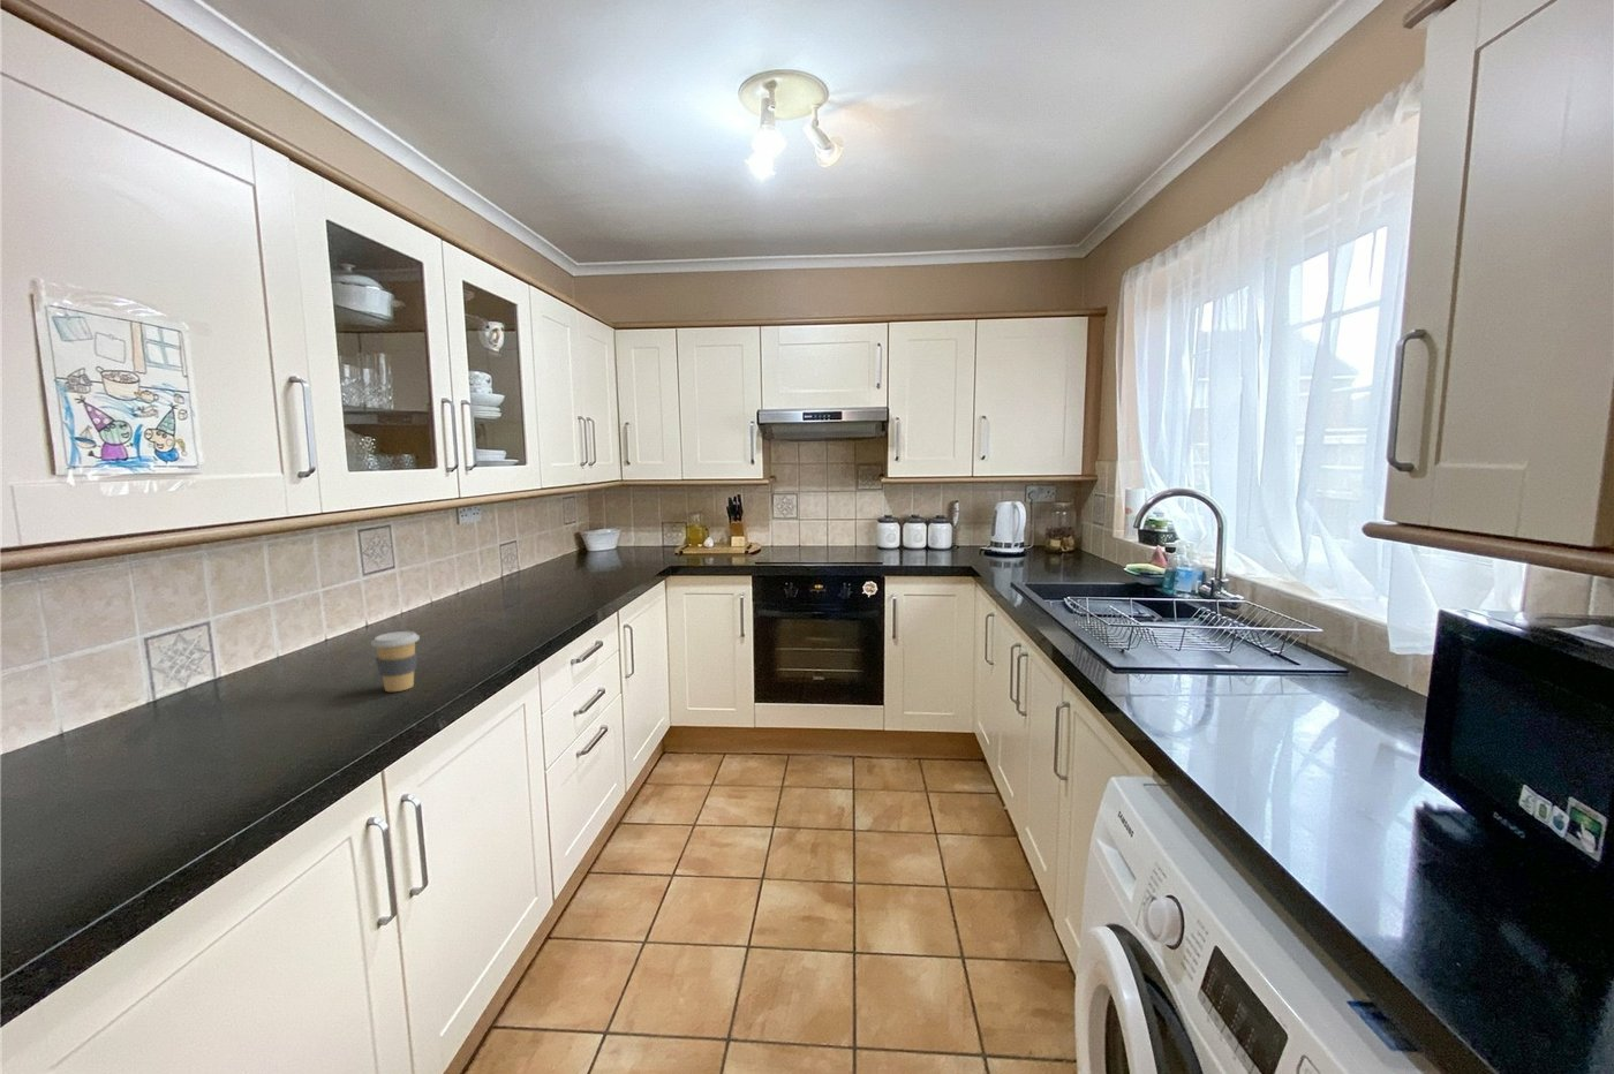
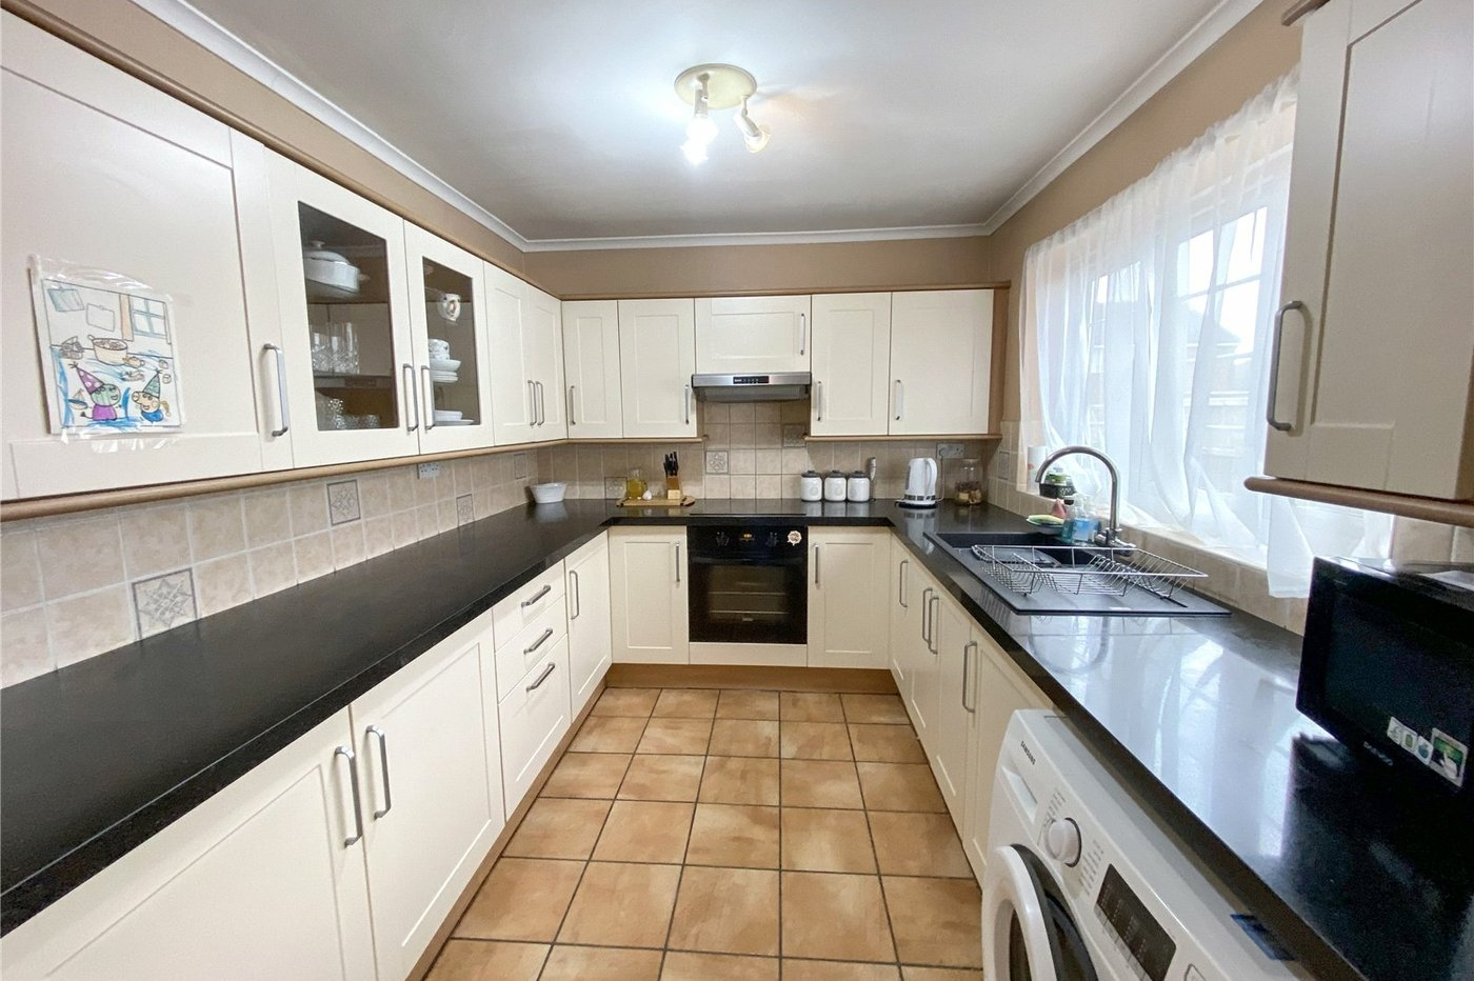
- coffee cup (397, 662)
